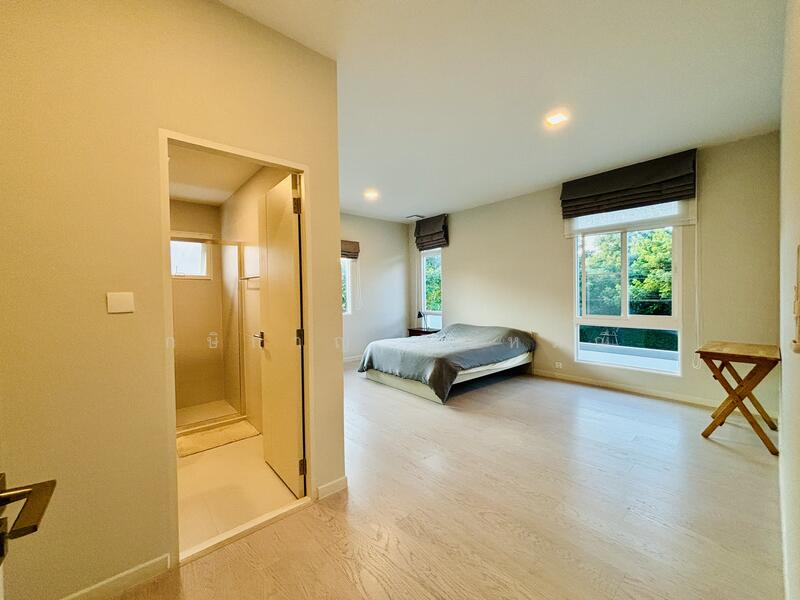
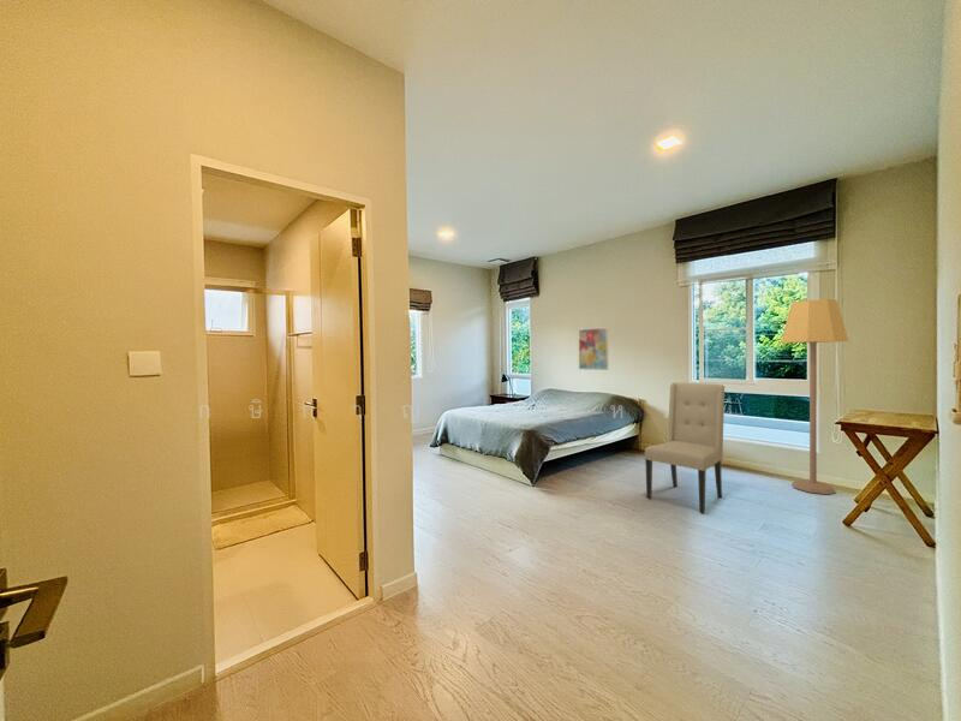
+ chair (686, 441)
+ wall art (592, 348)
+ lamp (812, 395)
